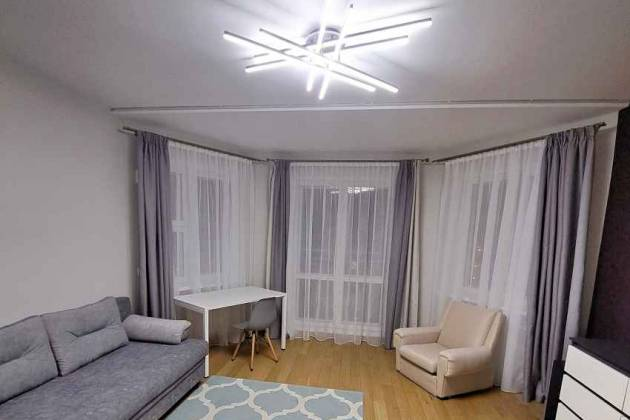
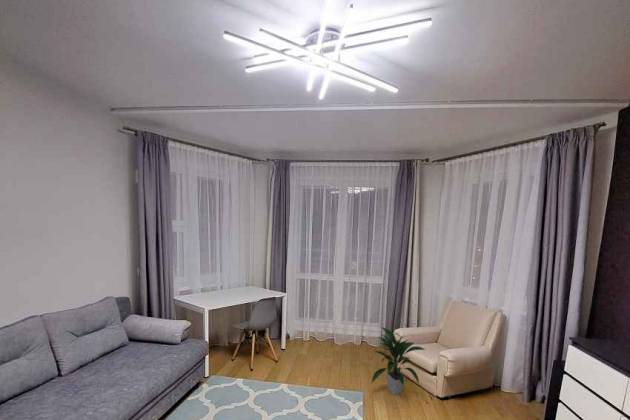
+ indoor plant (394, 360)
